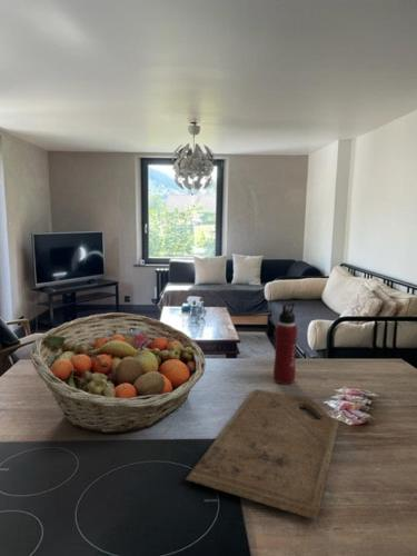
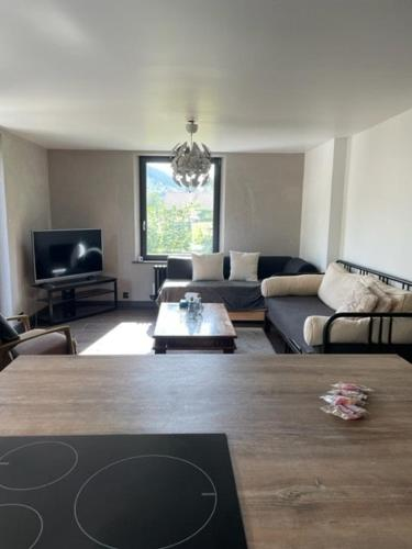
- water bottle (286, 341)
- cutting board (276, 437)
- fruit basket (125, 365)
